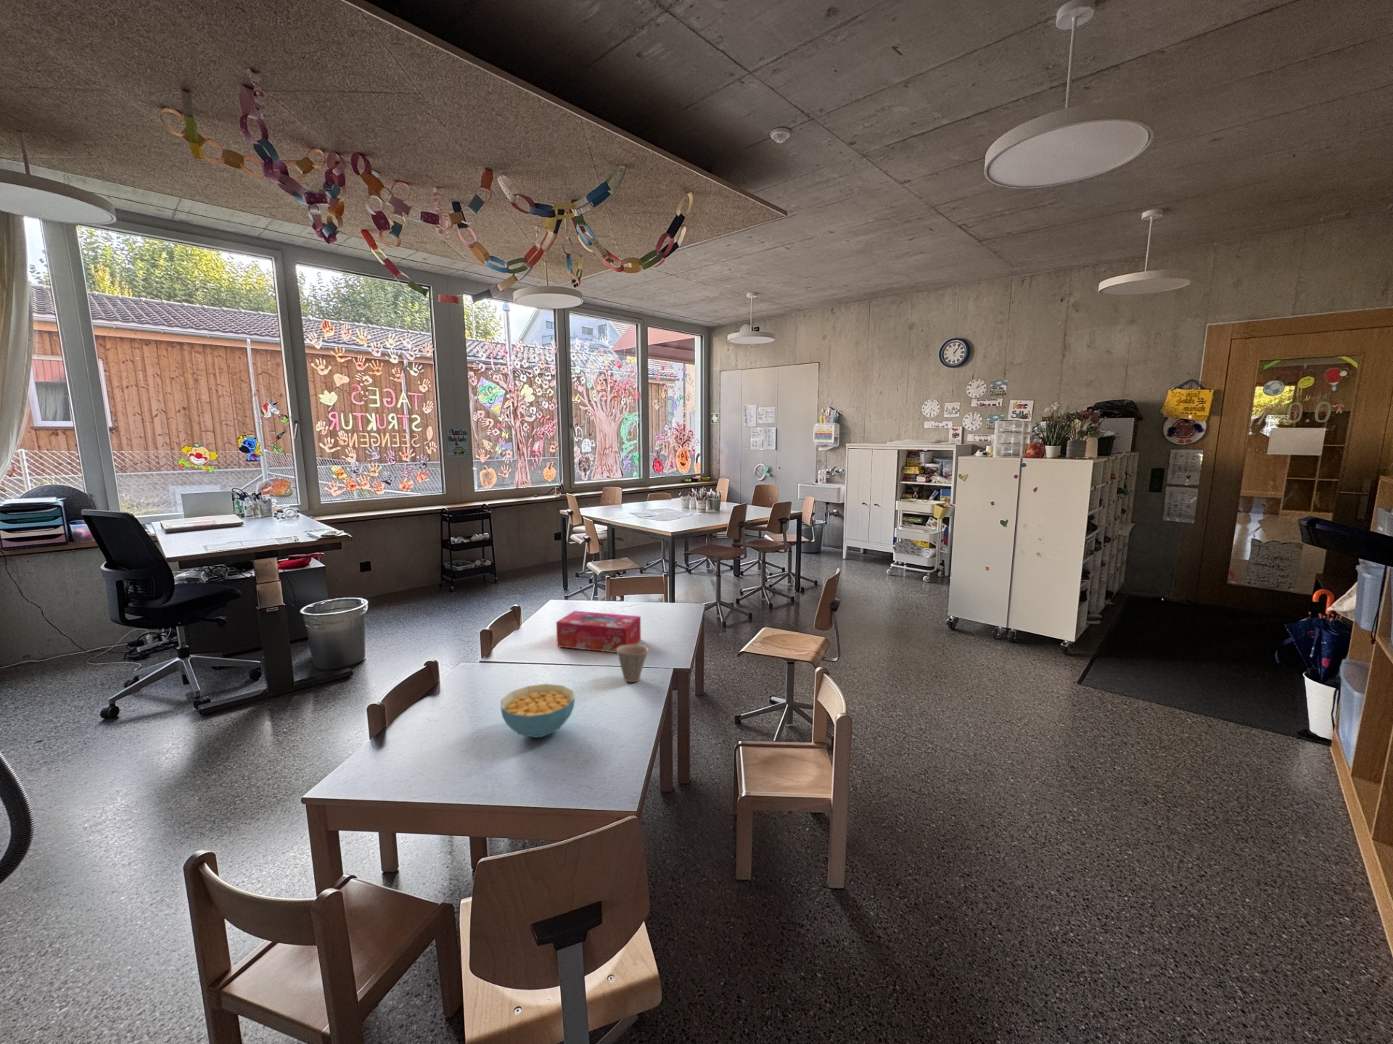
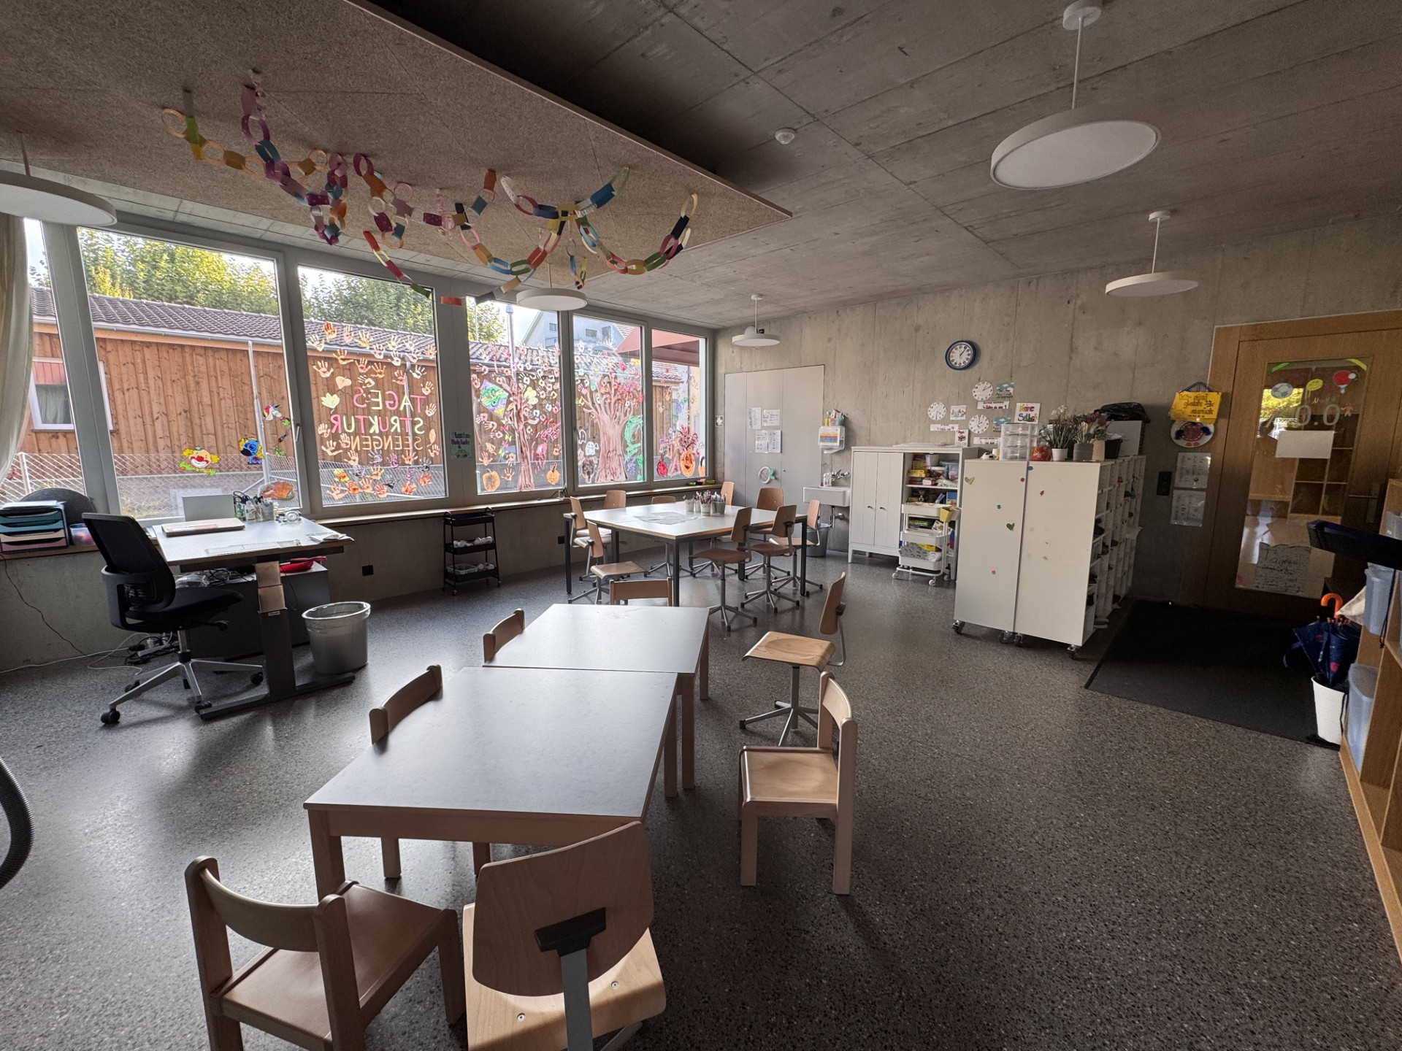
- tissue box (599, 631)
- cereal bowl (539, 716)
- cup (633, 663)
